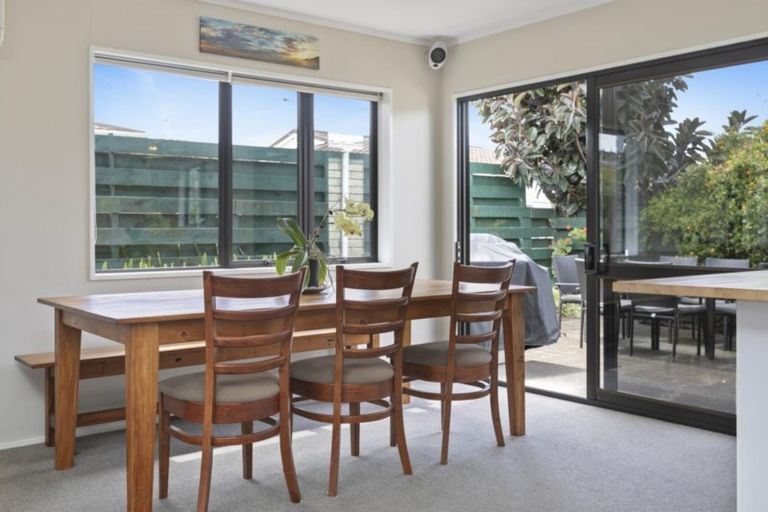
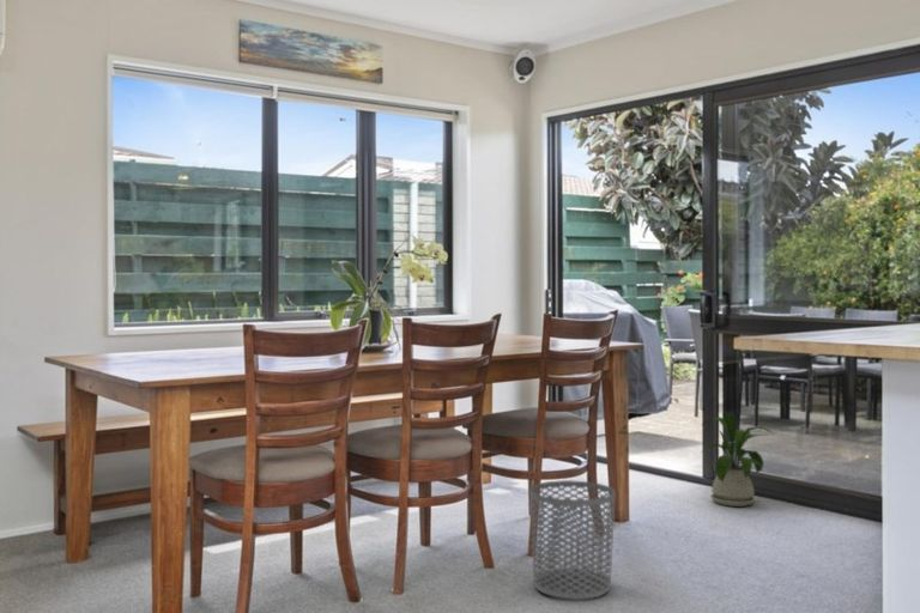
+ house plant (740, 455)
+ waste bin (571, 538)
